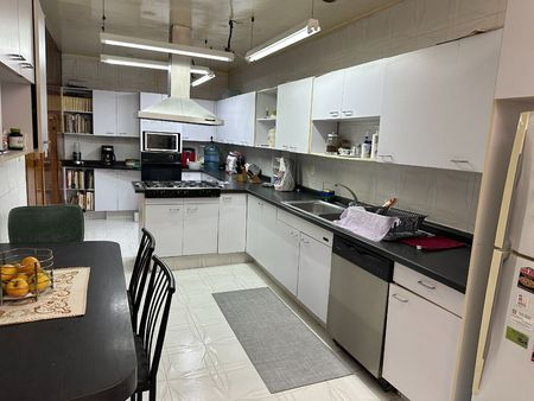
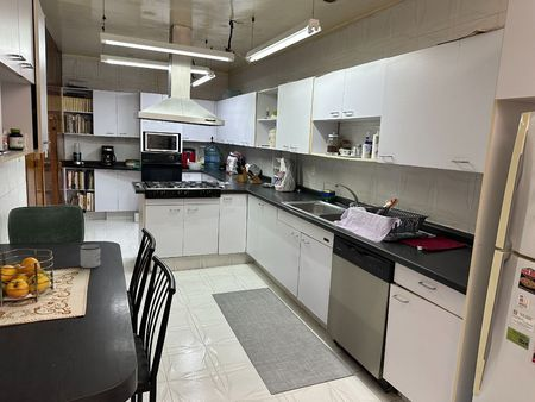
+ mug (90, 255)
